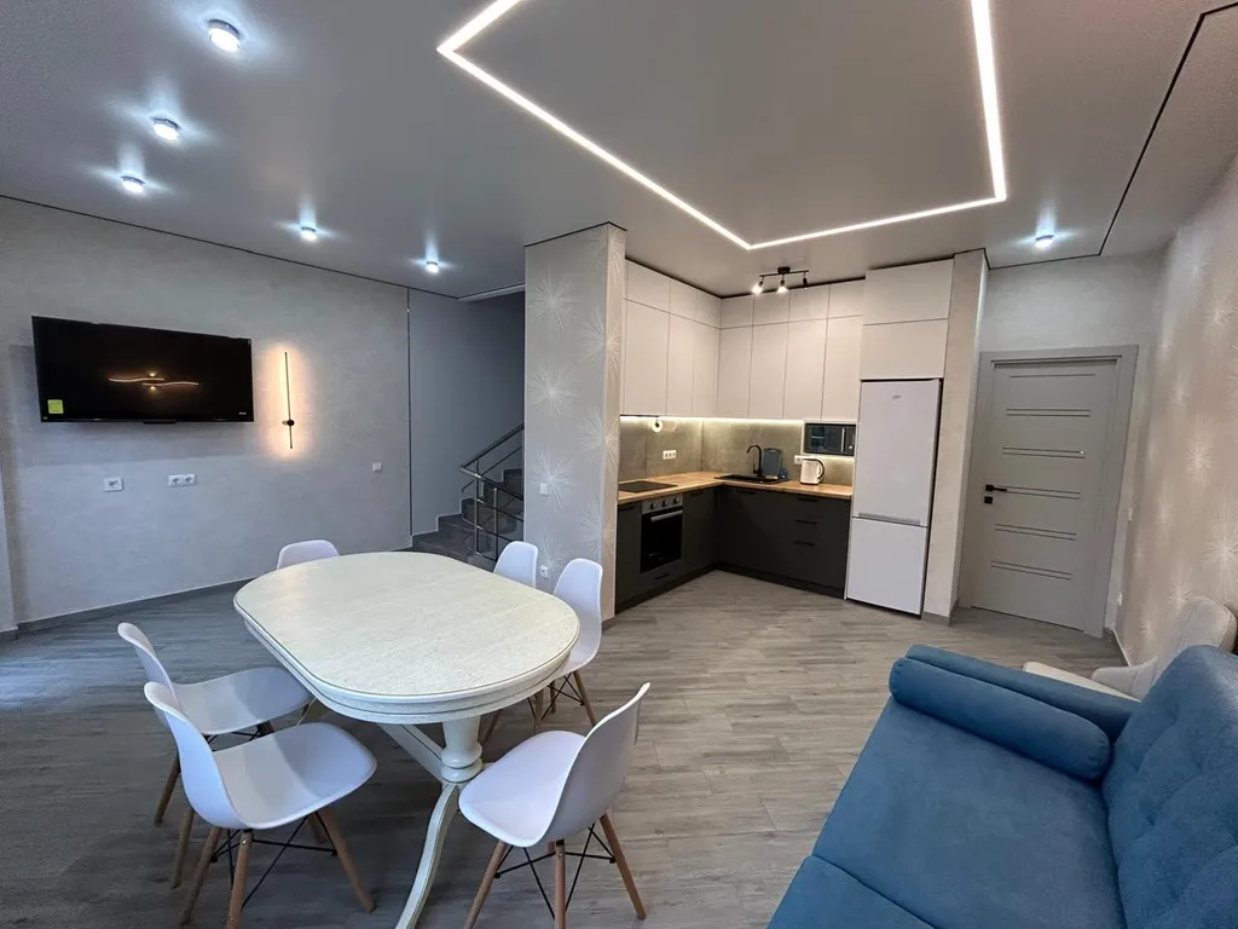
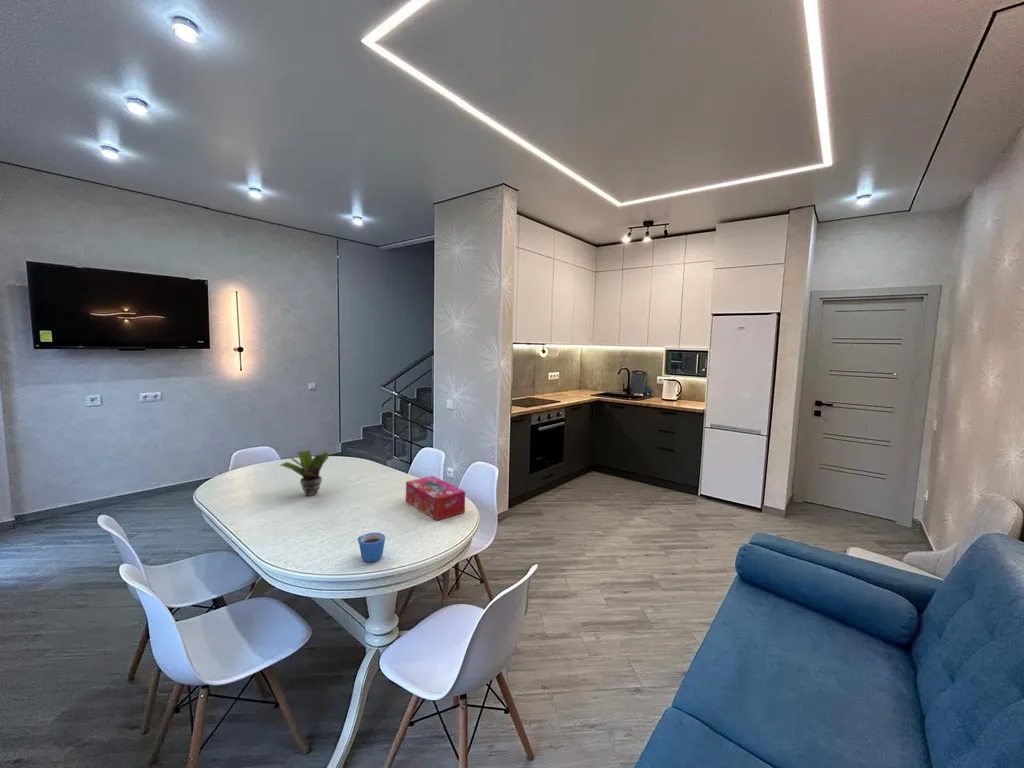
+ tissue box (434, 496)
+ potted plant (312, 472)
+ mug (369, 546)
